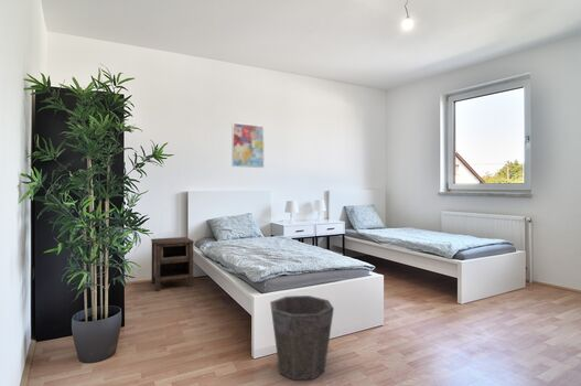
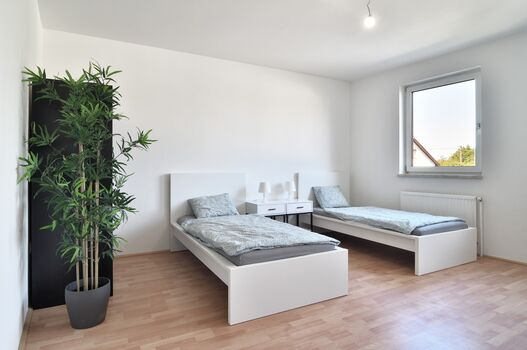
- nightstand (172, 261)
- waste bin (301, 335)
- wall art (248, 146)
